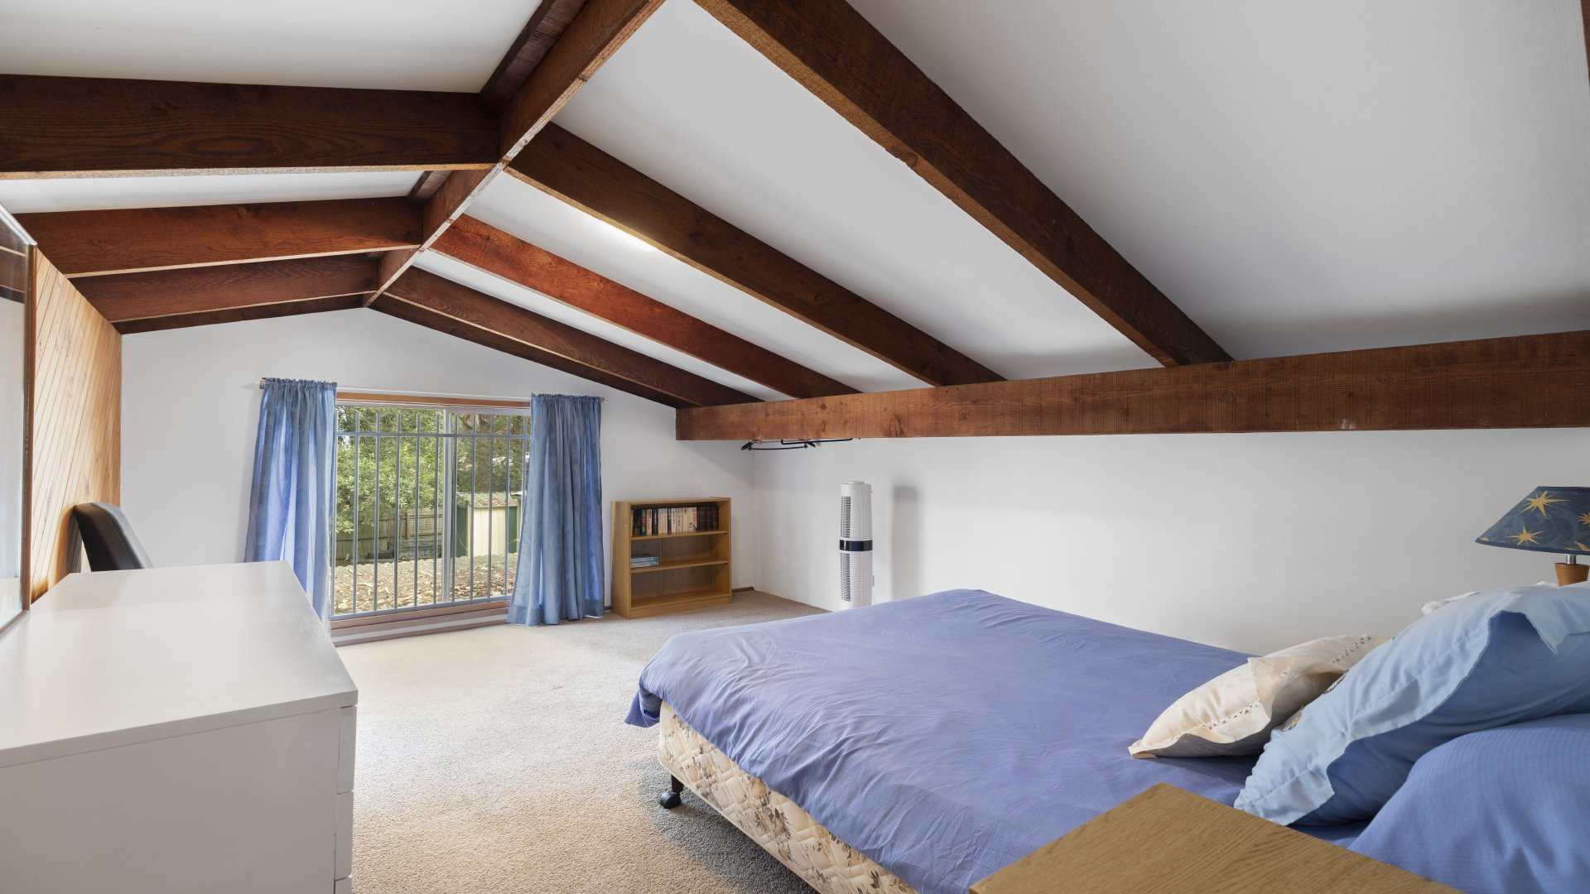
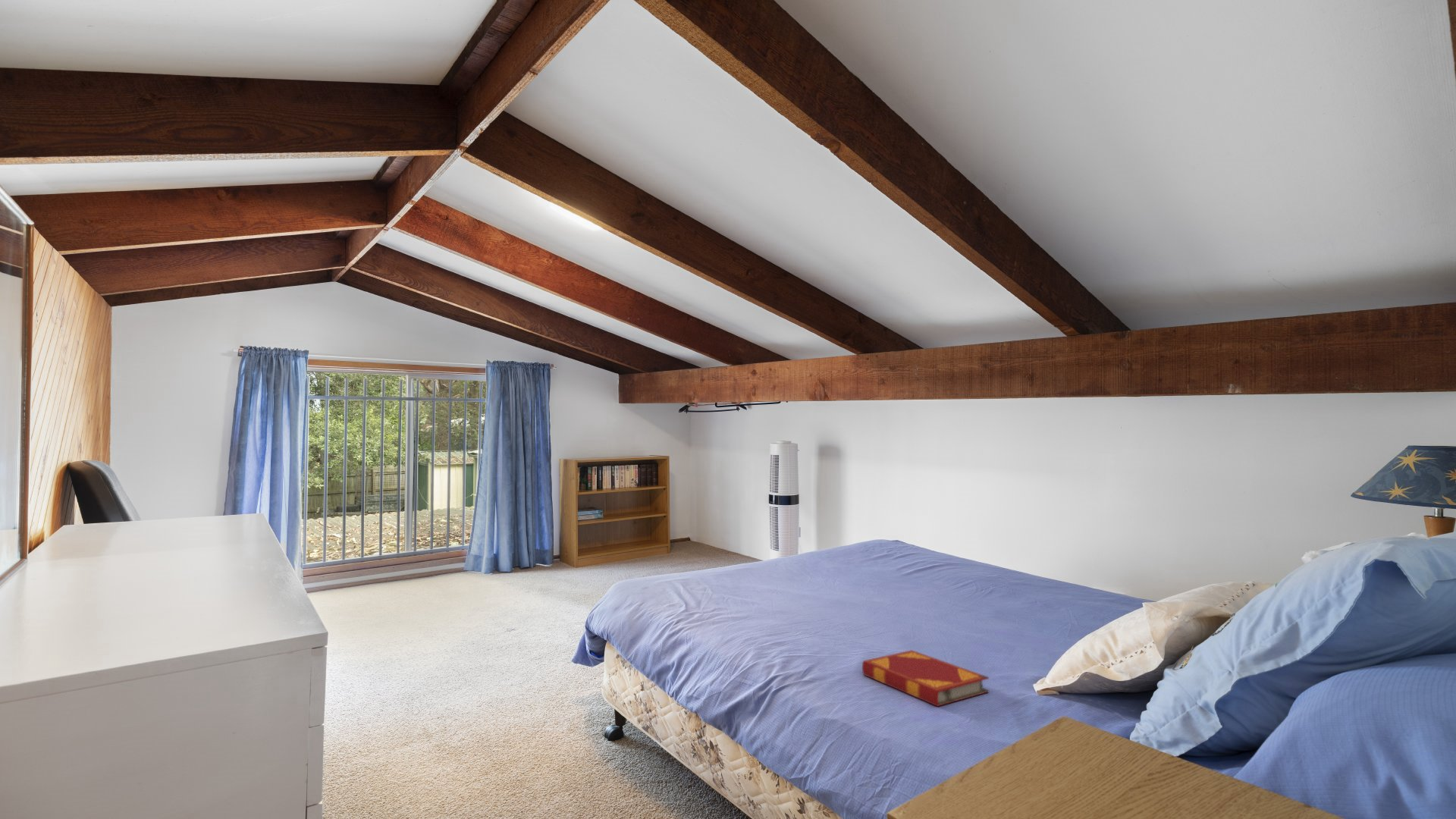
+ hardback book (923, 676)
